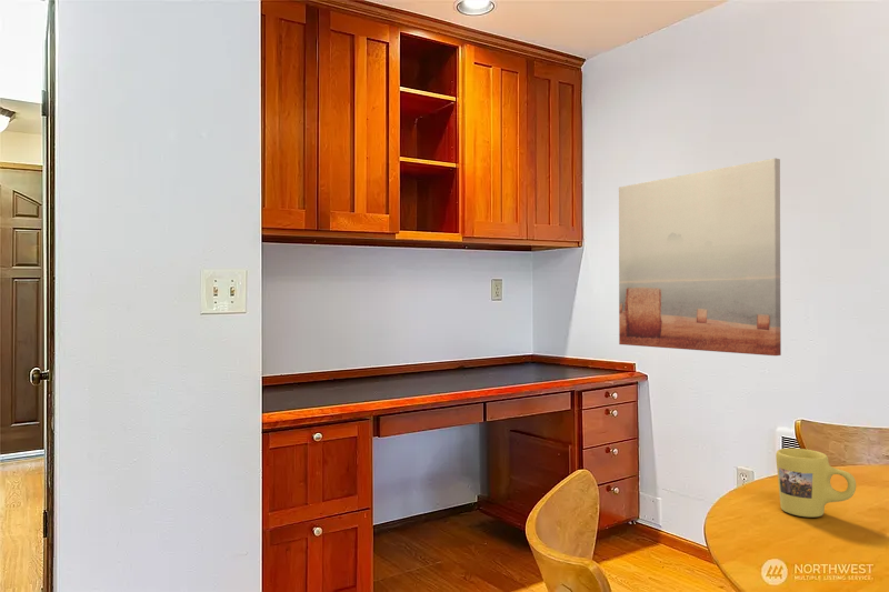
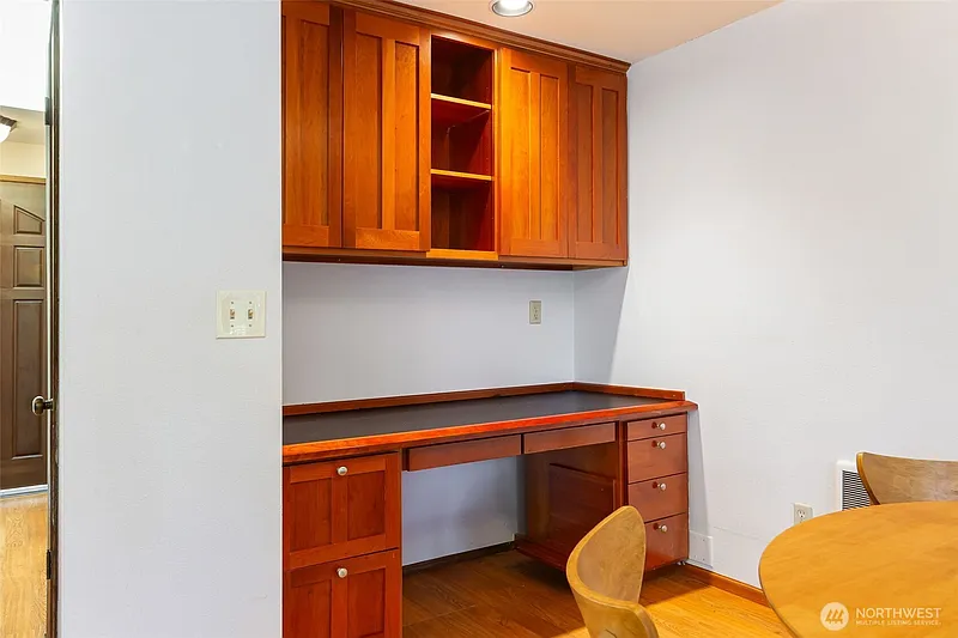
- wall art (690, 261)
- mug (815, 484)
